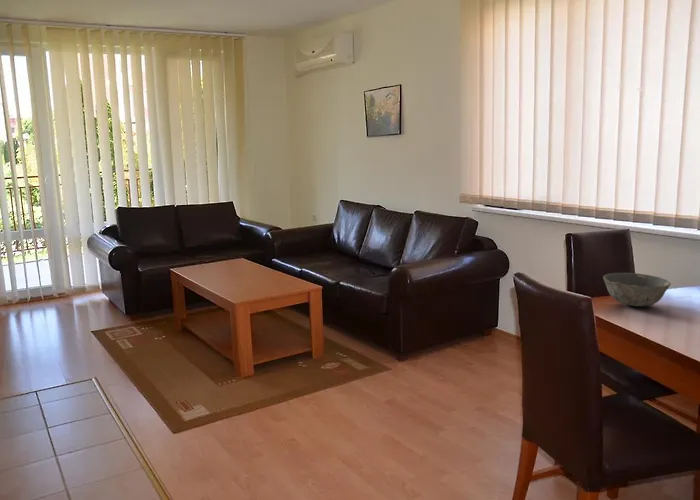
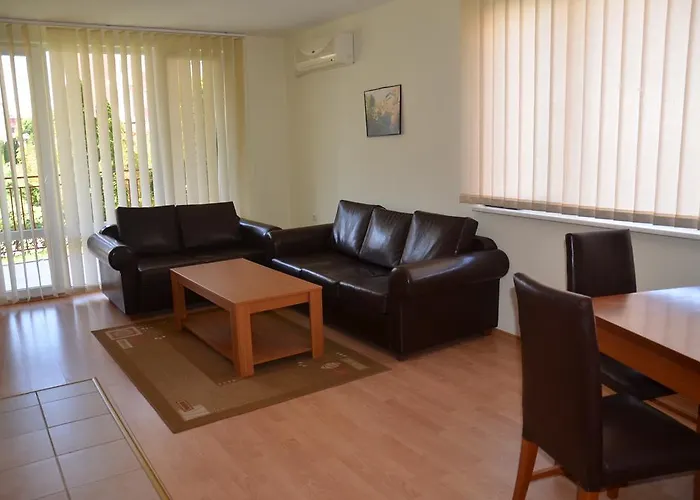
- bowl (635, 291)
